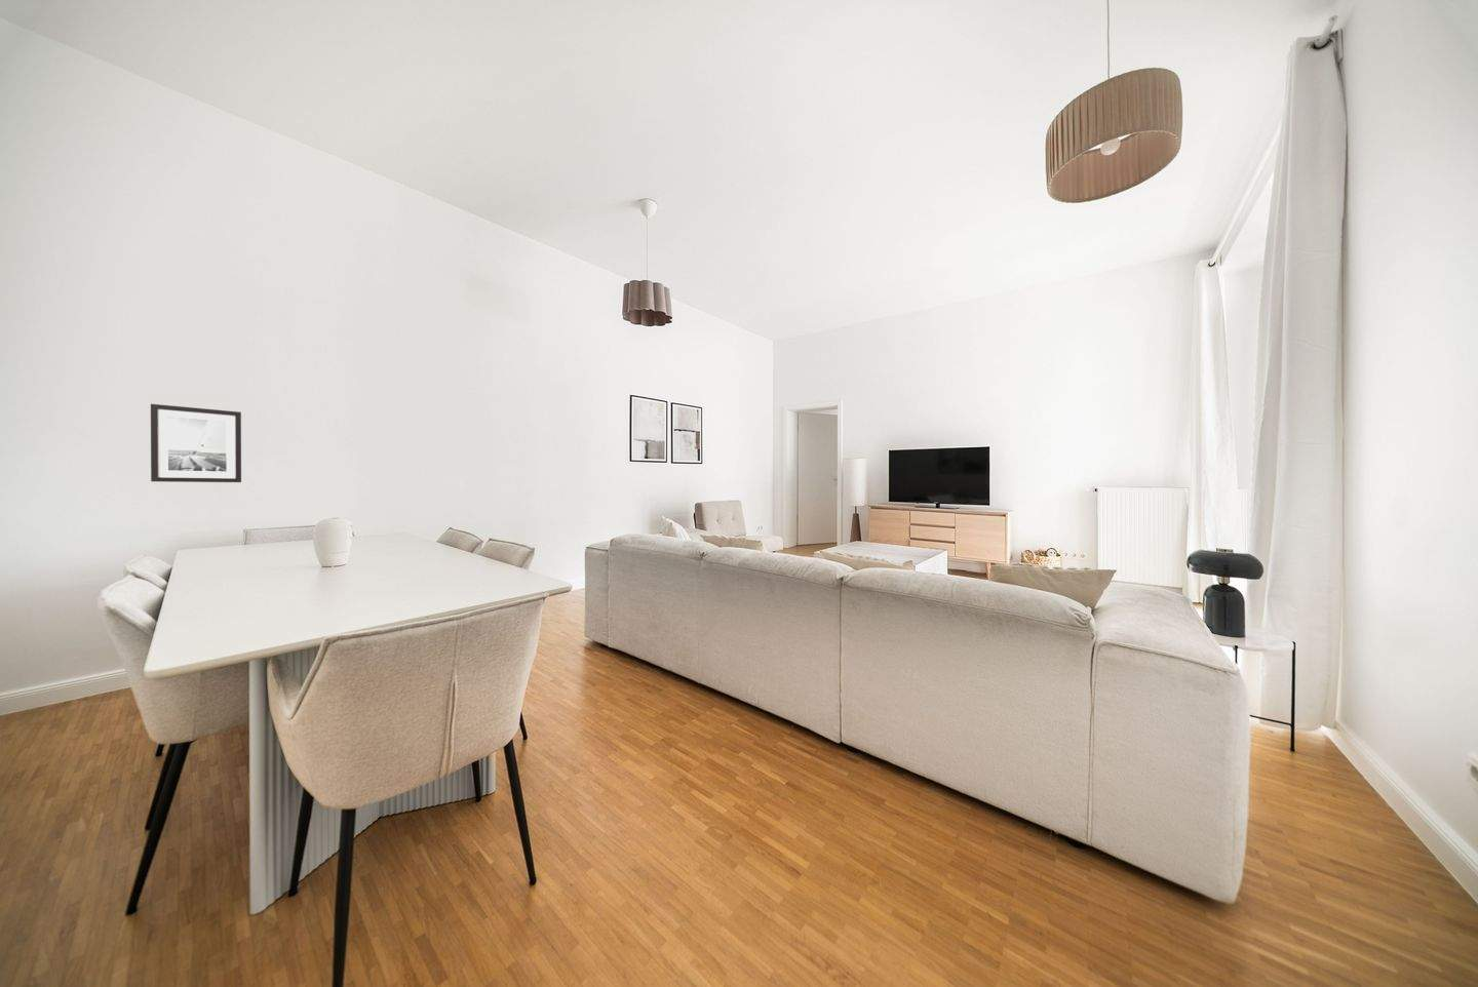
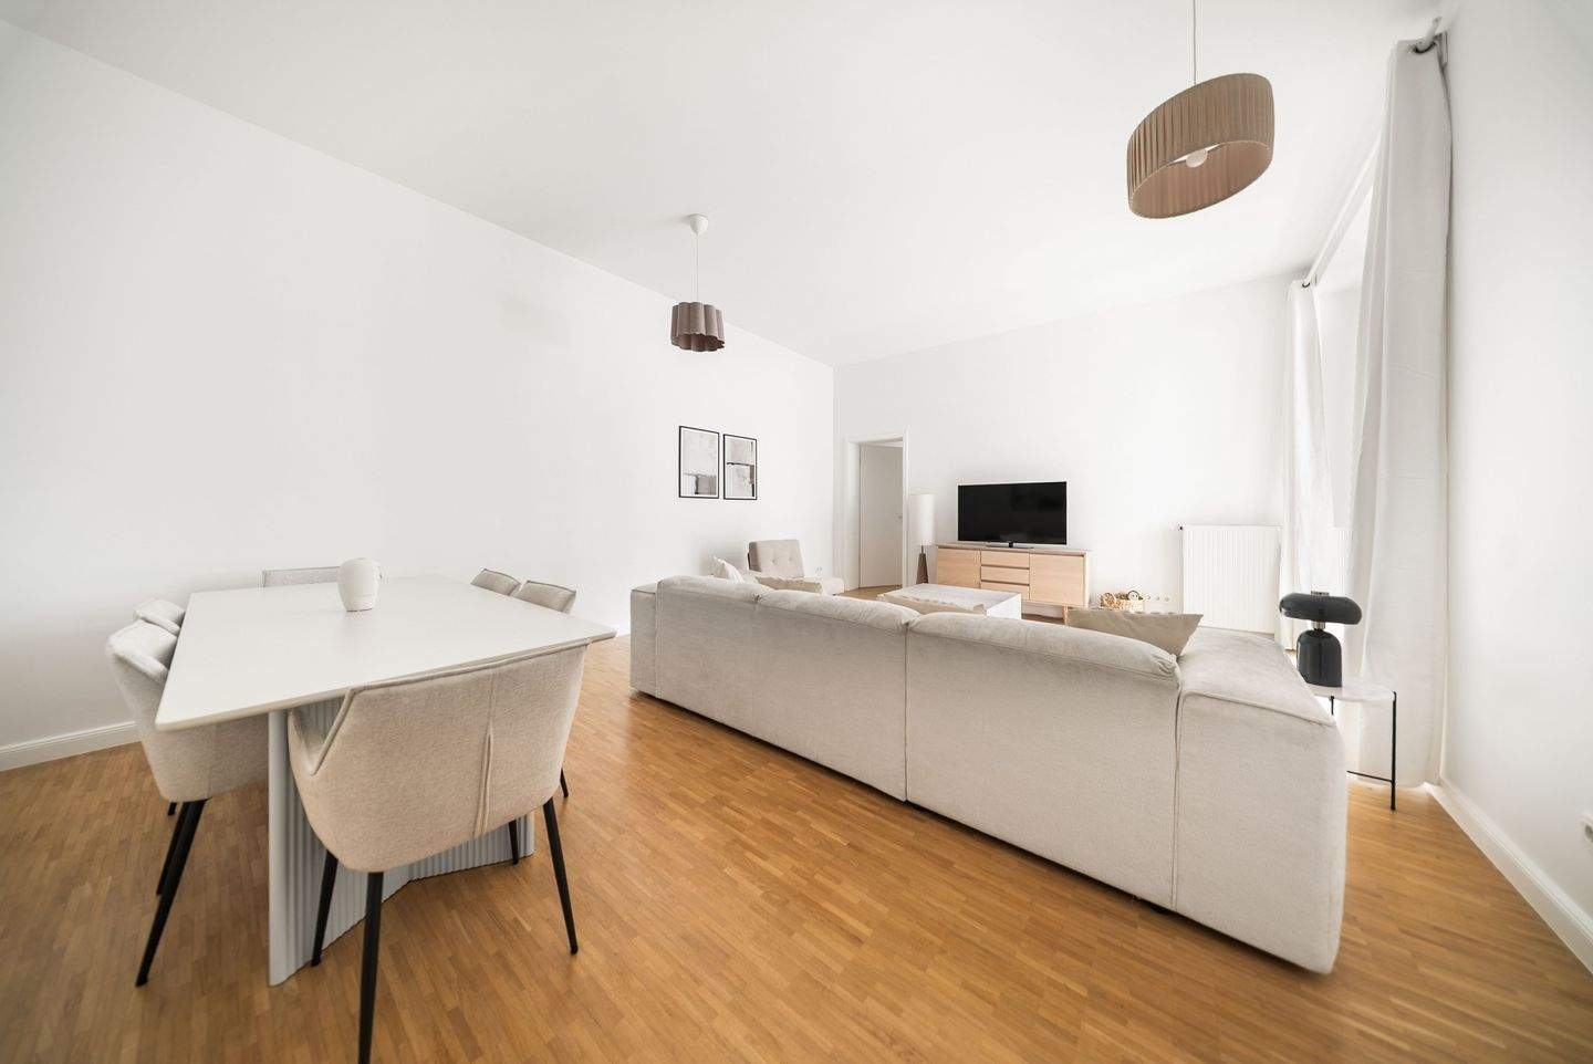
- wall art (198, 444)
